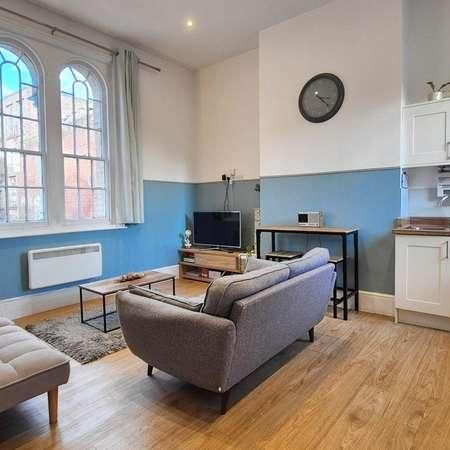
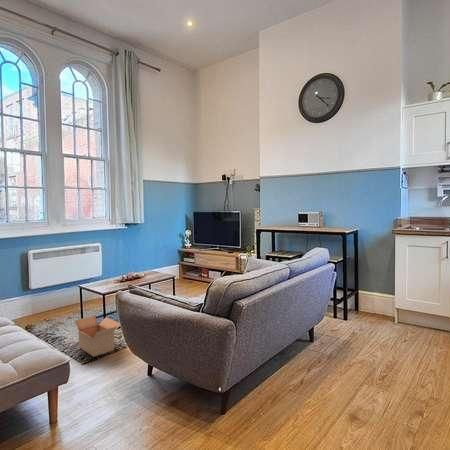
+ cardboard box (96, 335)
